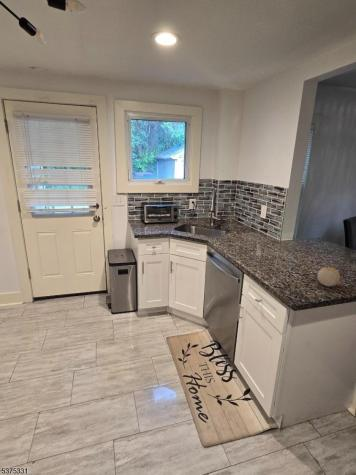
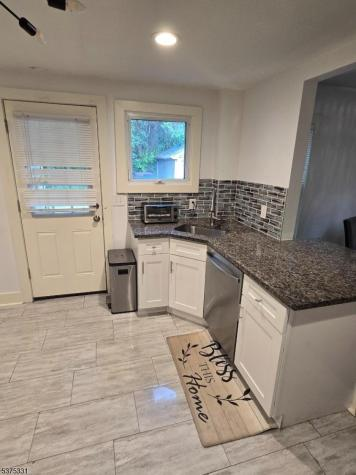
- fruit (328, 276)
